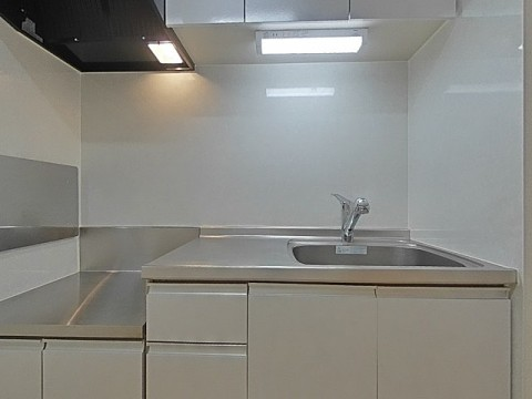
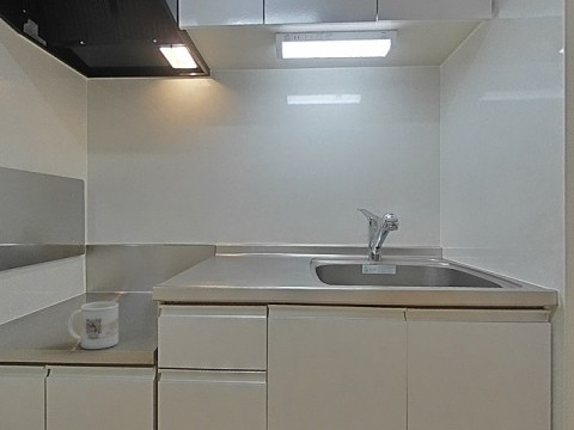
+ mug (96, 324)
